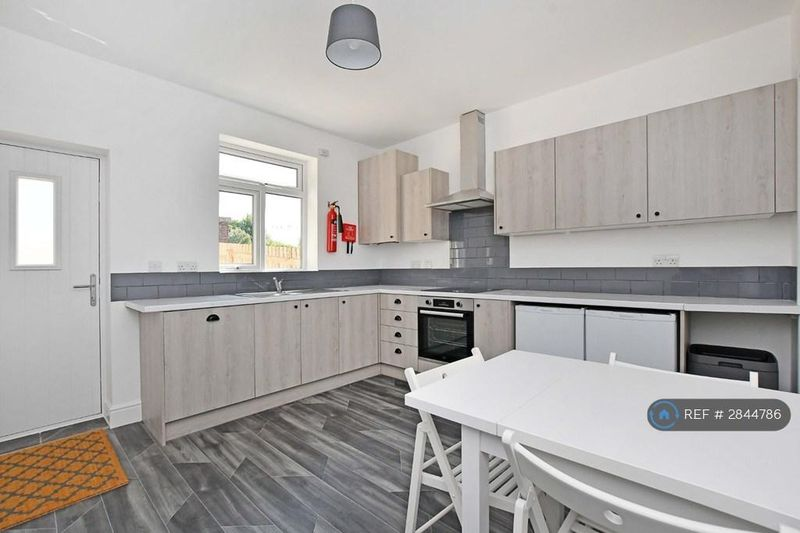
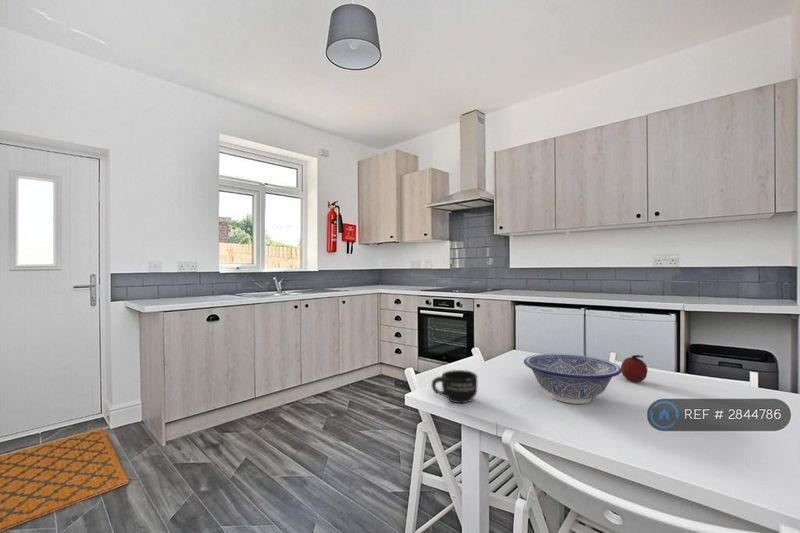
+ mug (454, 386)
+ fruit (634, 367)
+ decorative bowl (570, 380)
